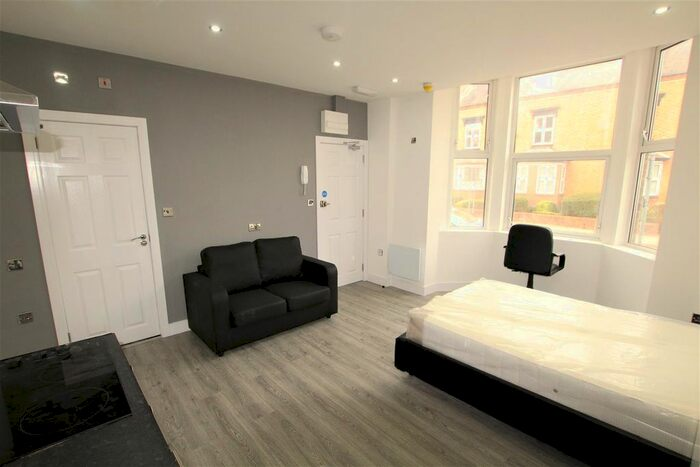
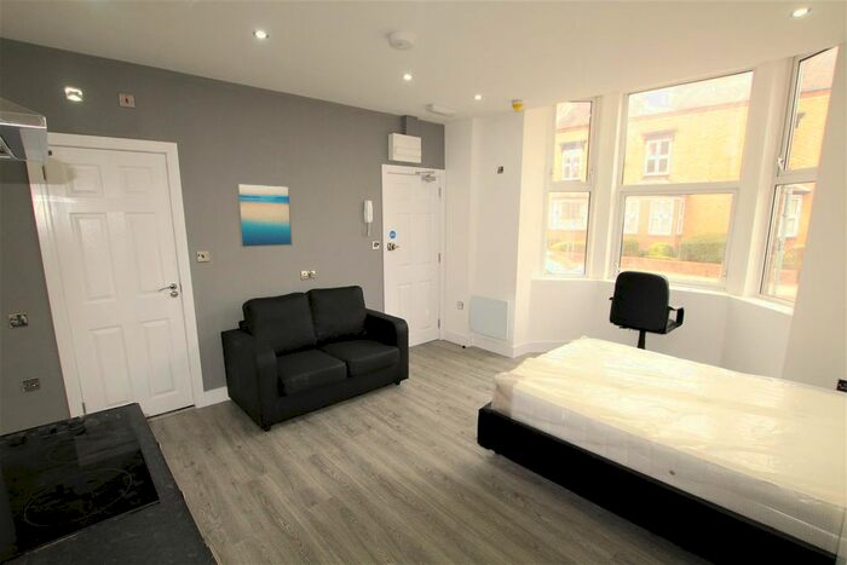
+ wall art (265, 215)
